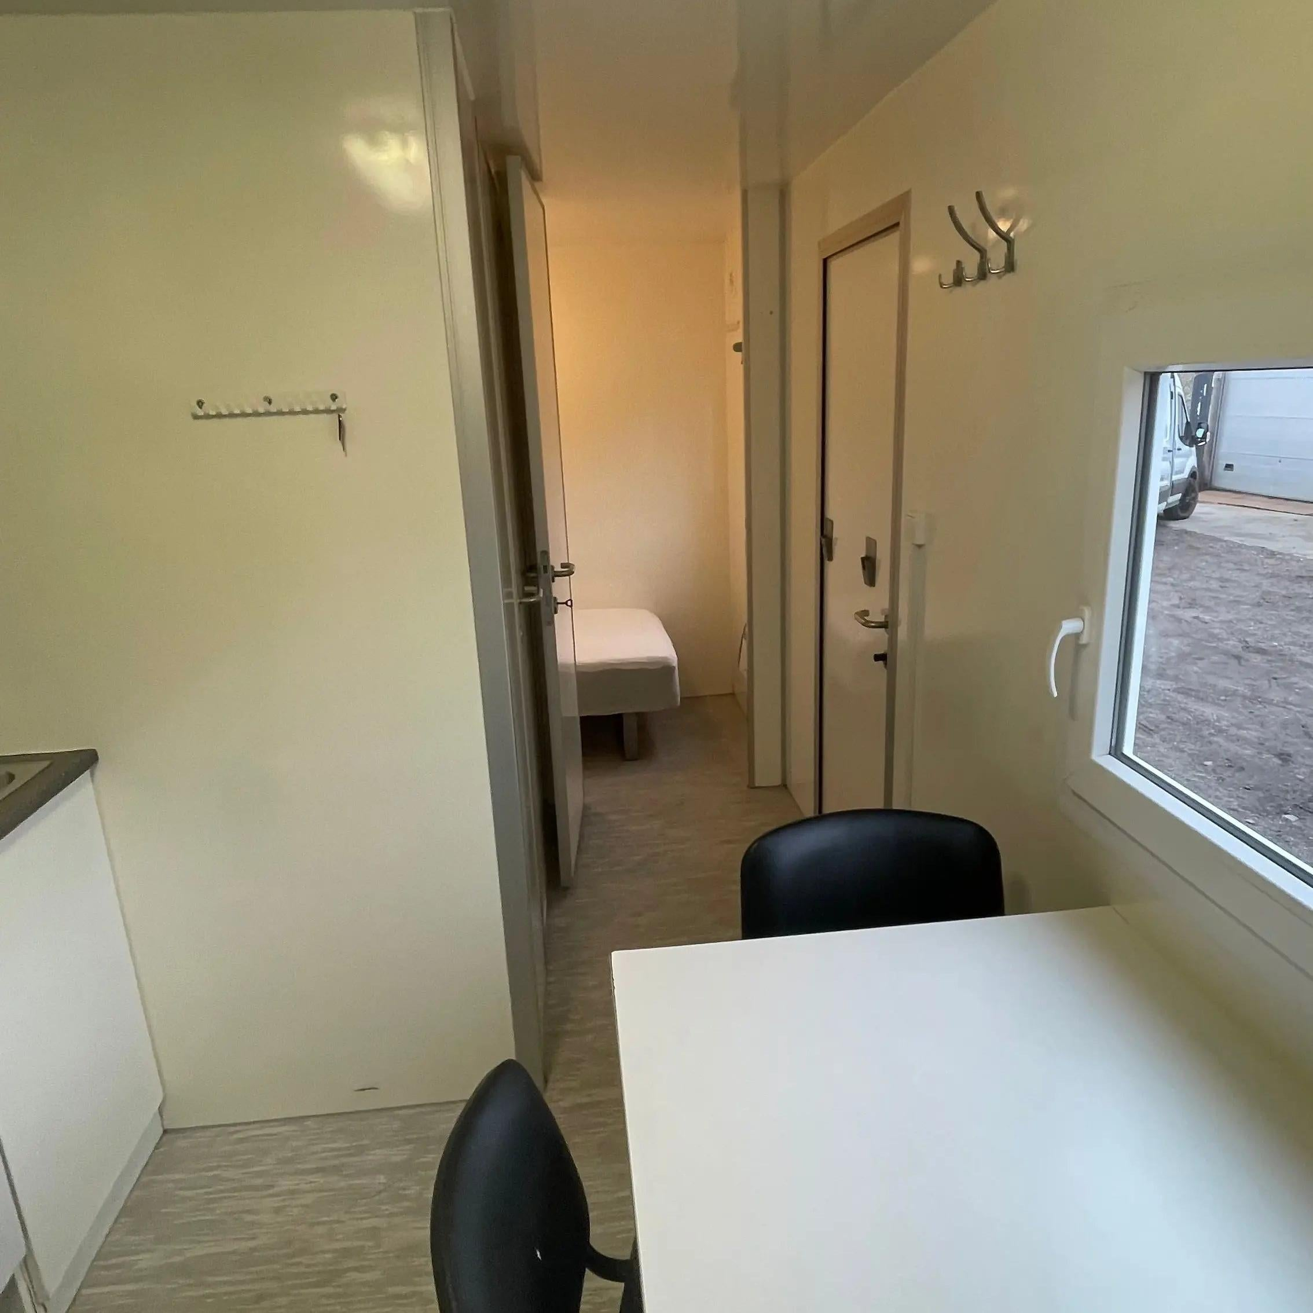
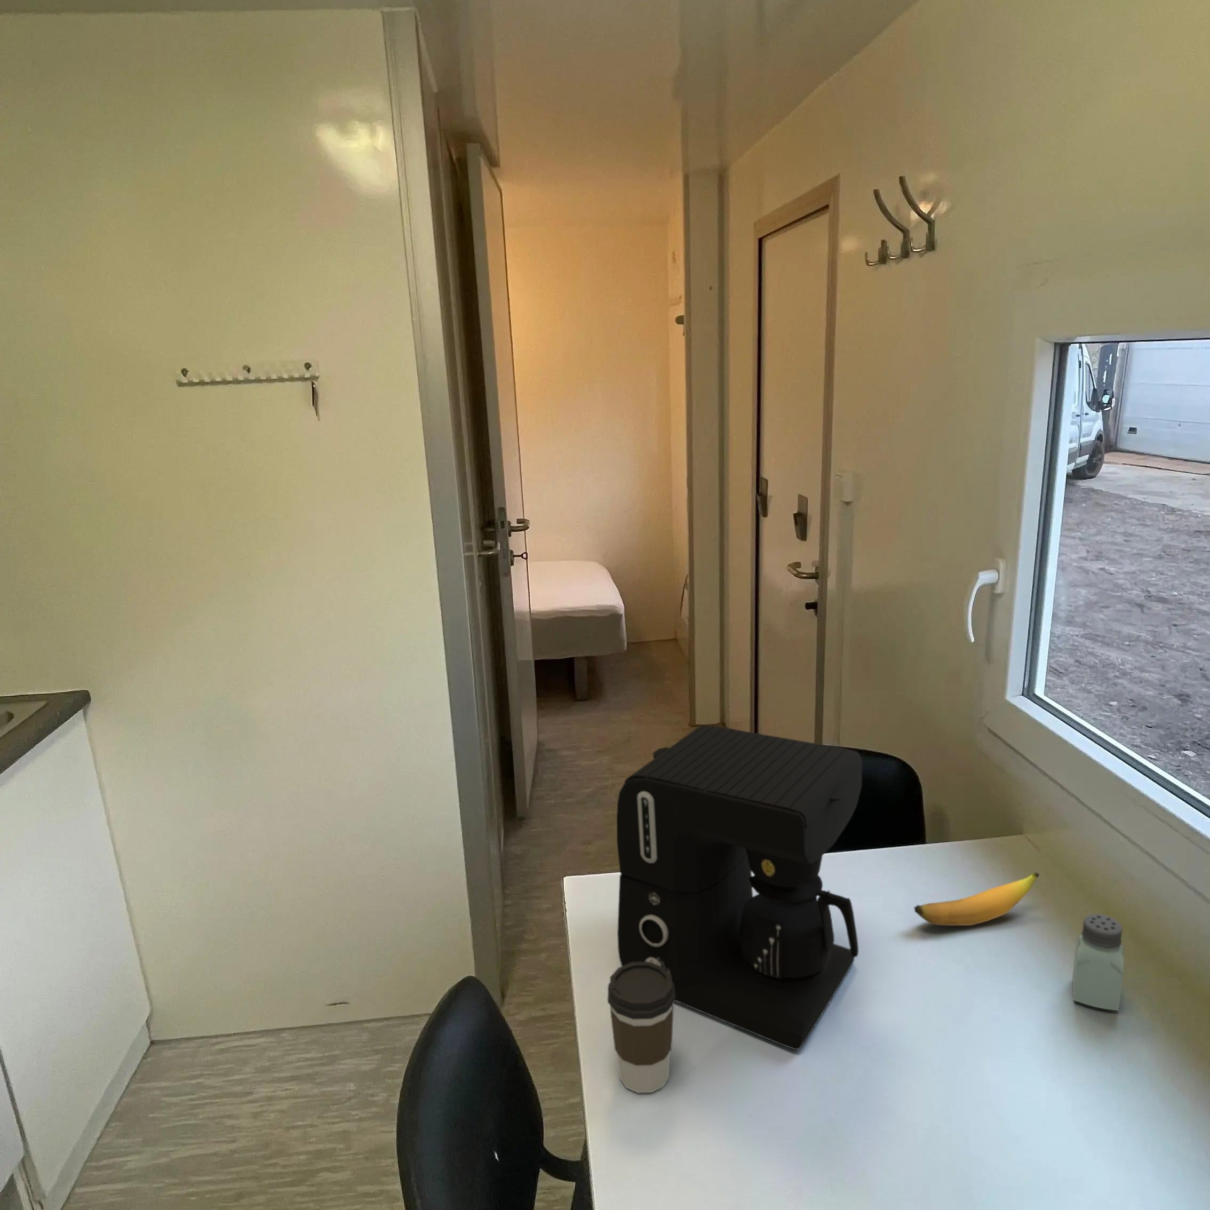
+ banana (977, 901)
+ coffee maker (747, 873)
+ saltshaker (1098, 960)
+ coffee cup (643, 1028)
